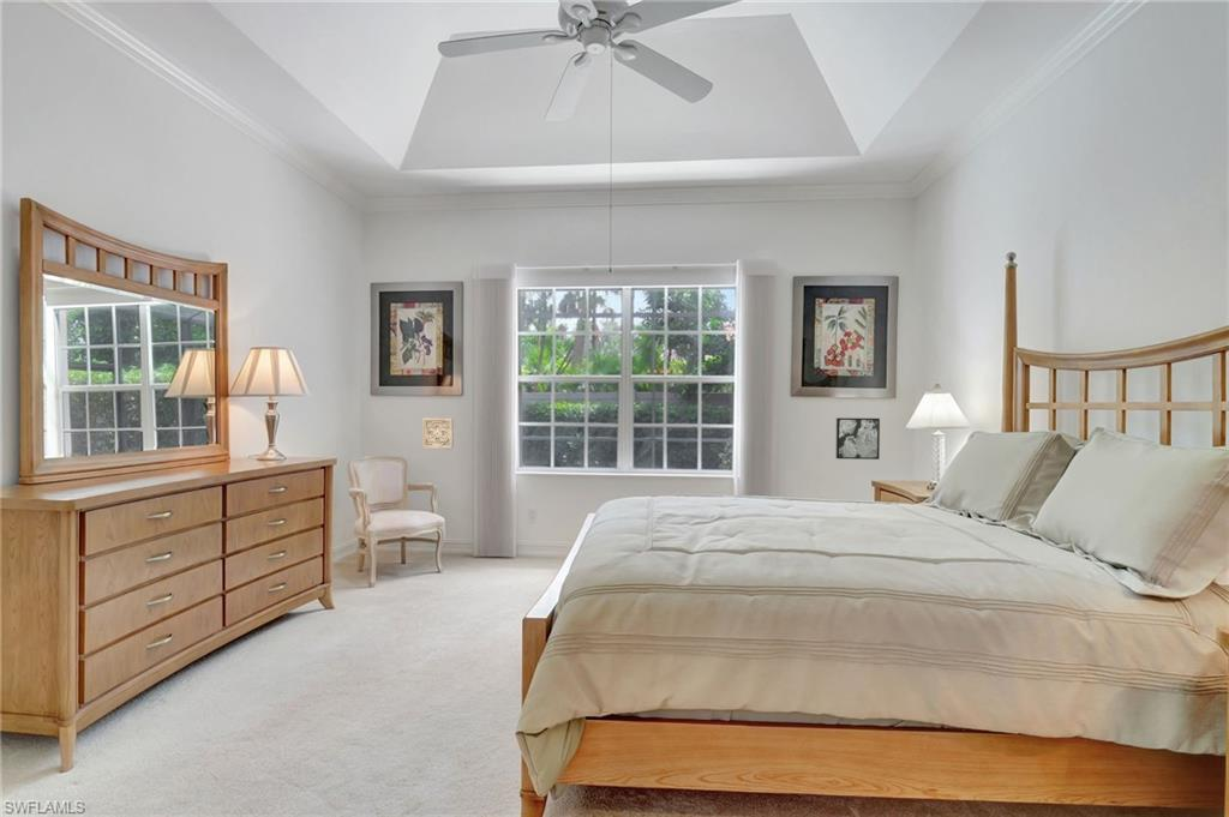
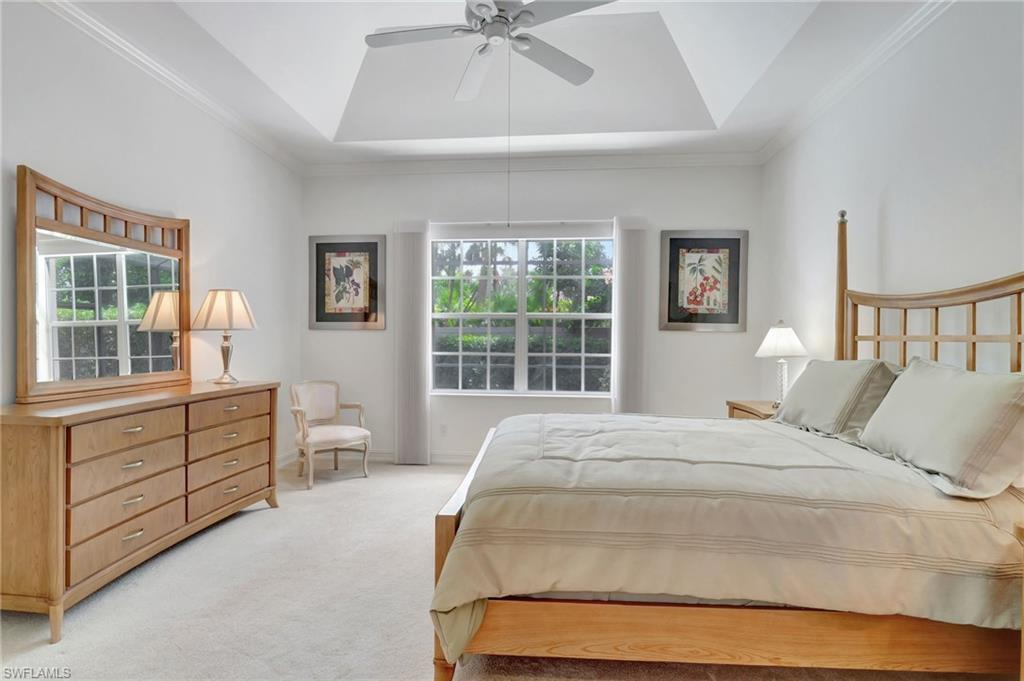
- wall ornament (438, 433)
- wall art (857, 438)
